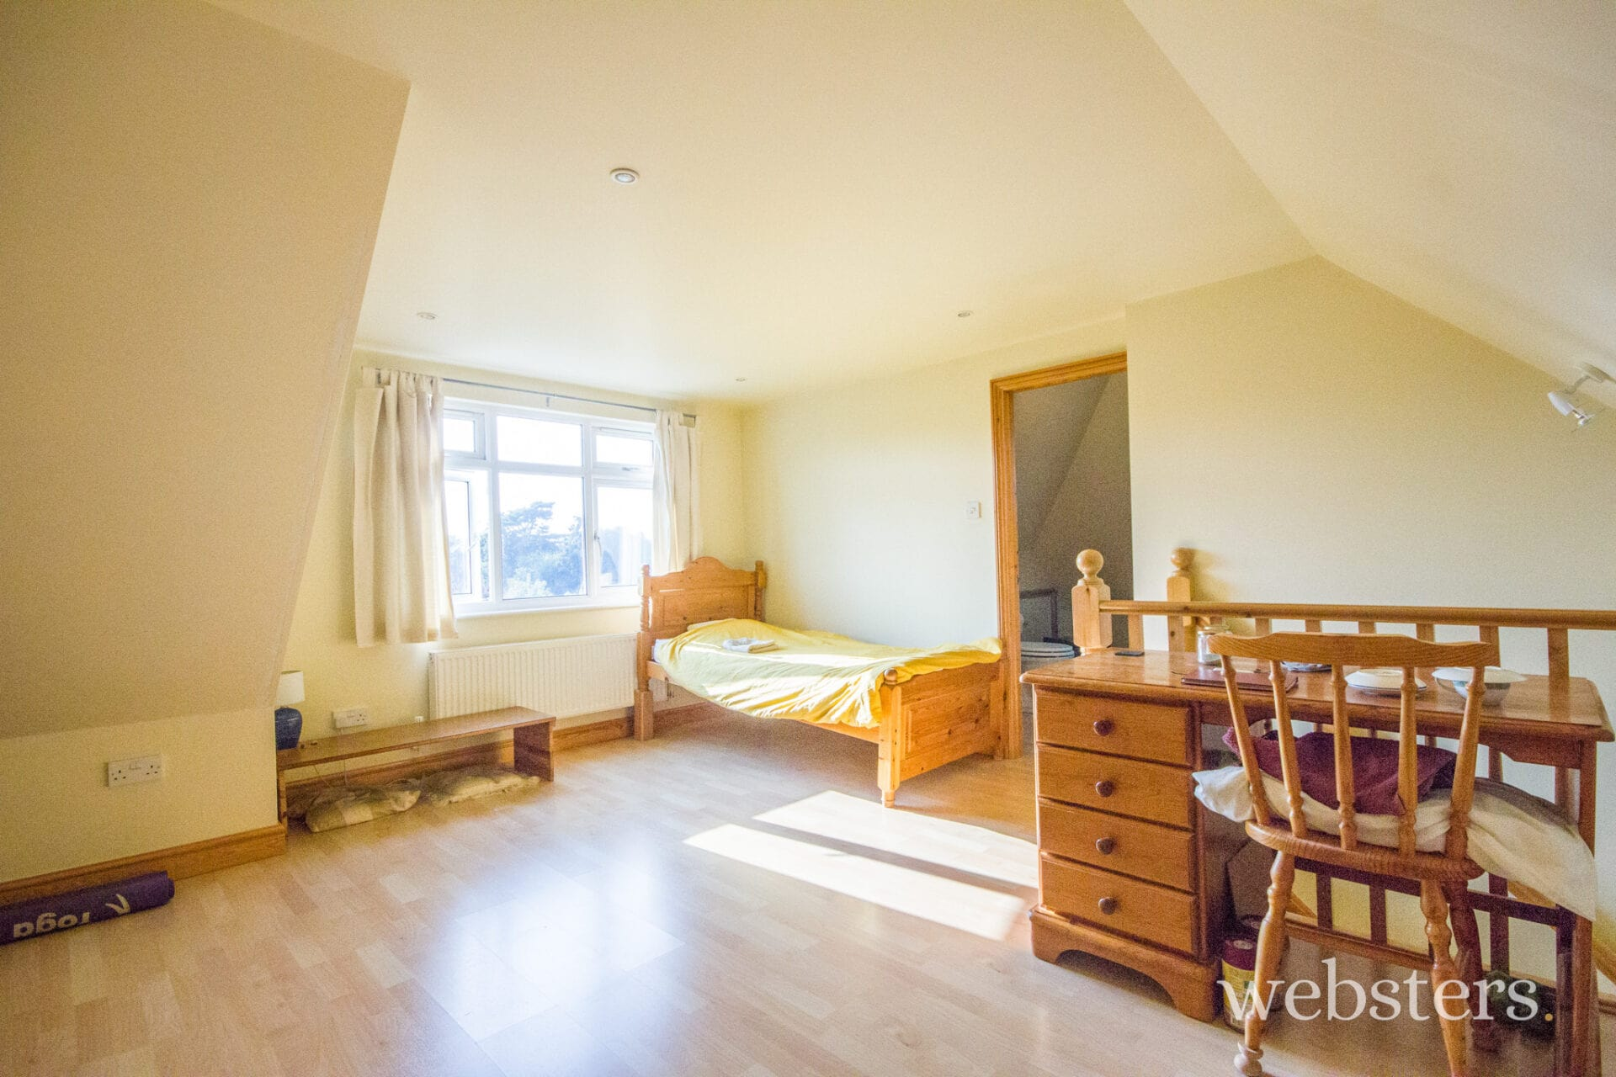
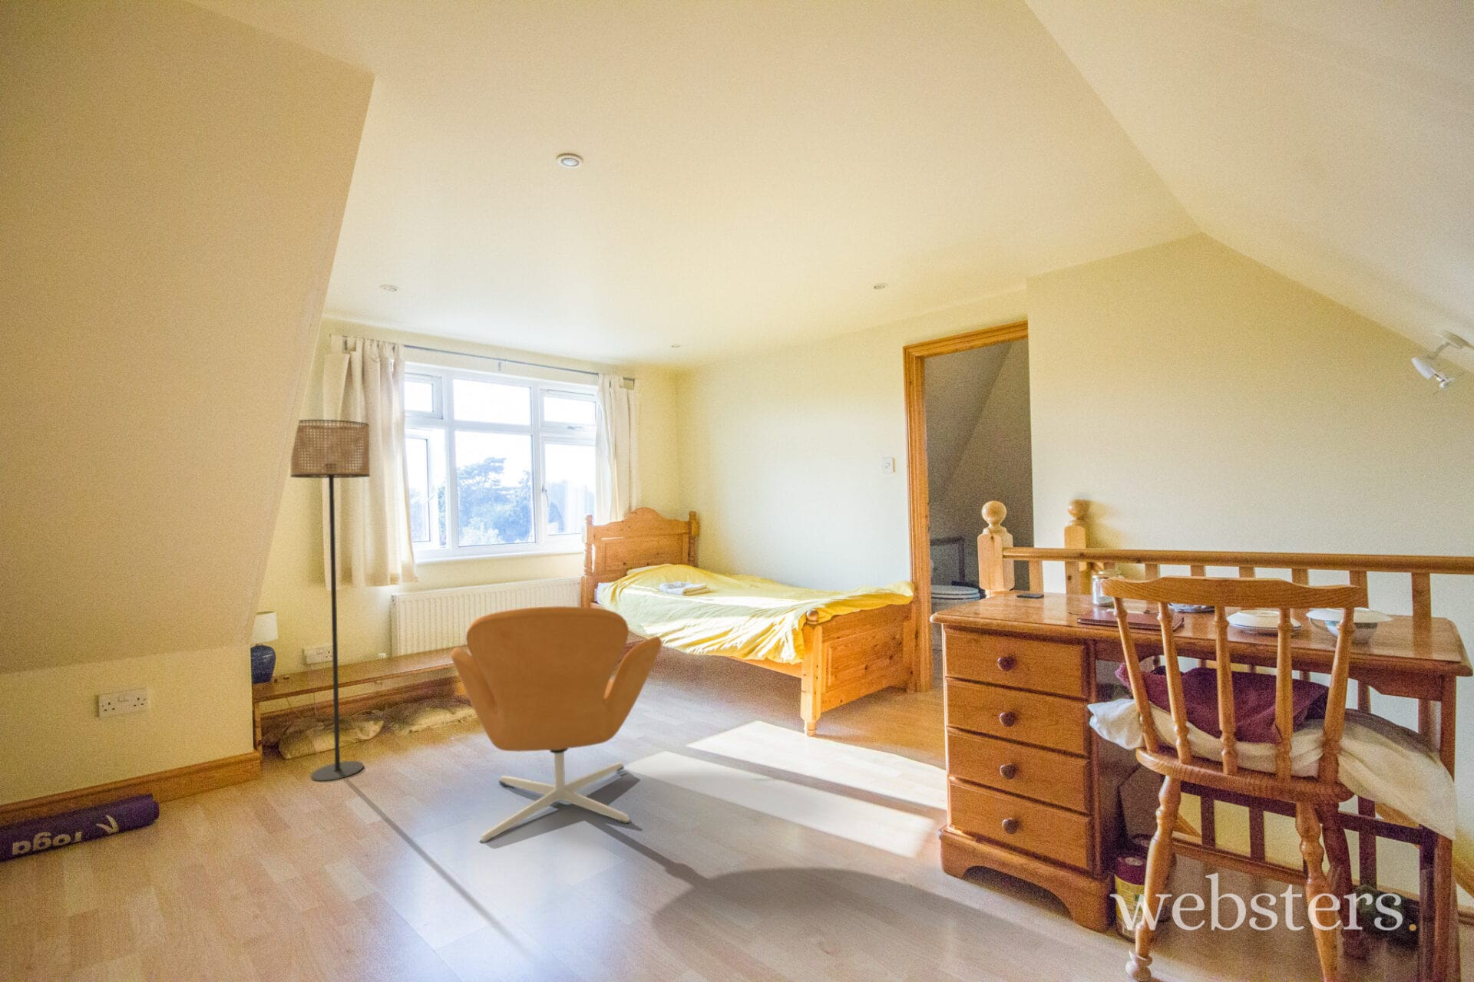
+ armchair (558, 698)
+ floor lamp (333, 597)
